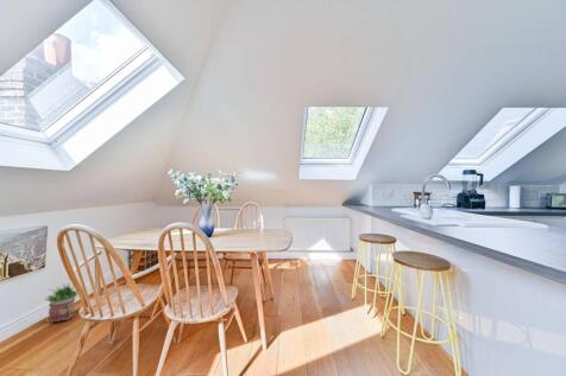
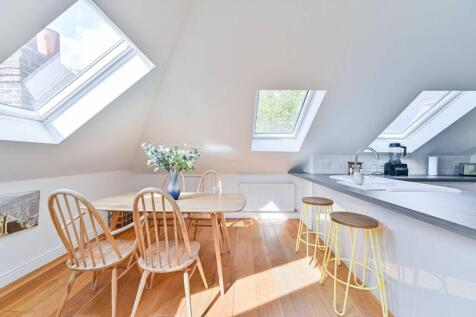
- potted plant (61, 300)
